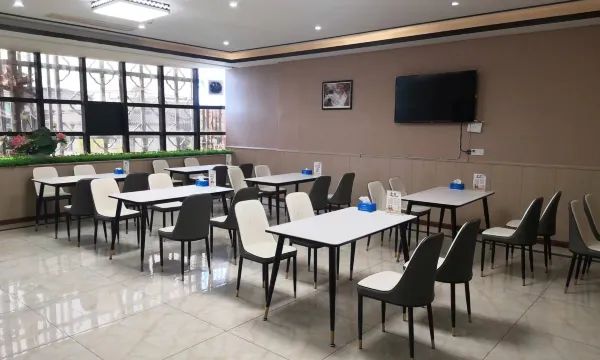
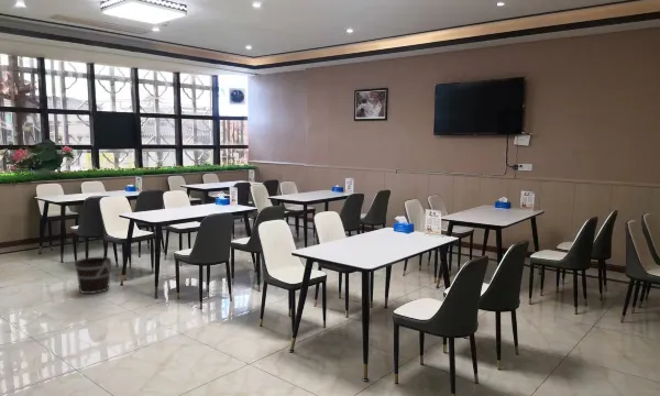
+ bucket (94, 274)
